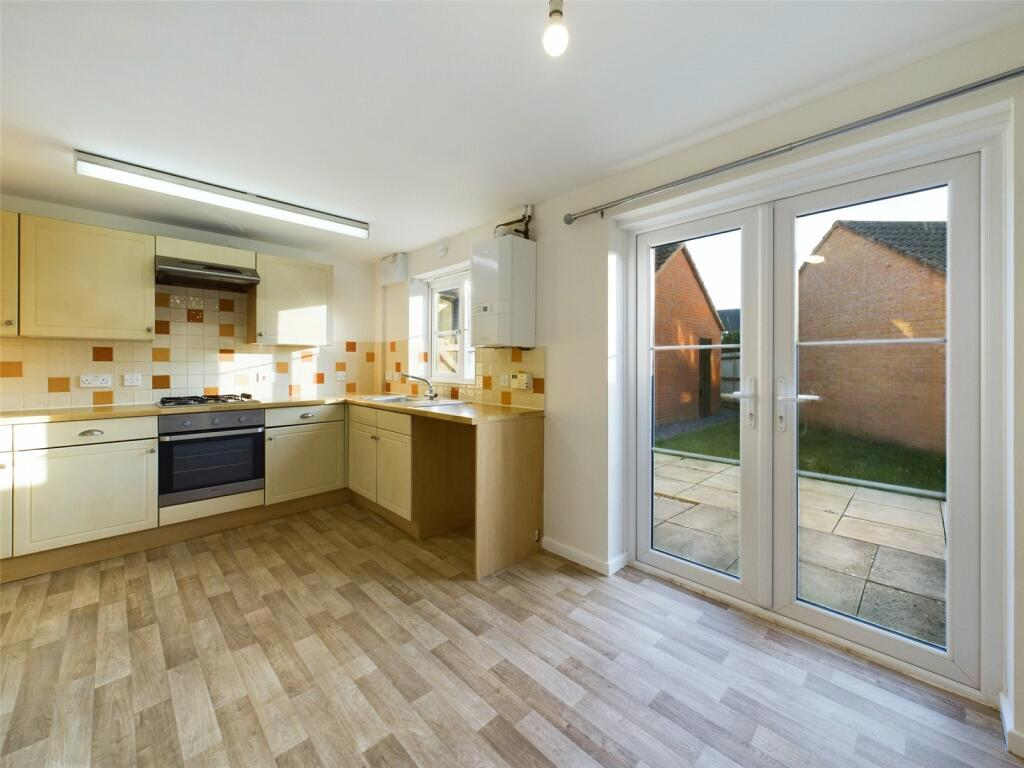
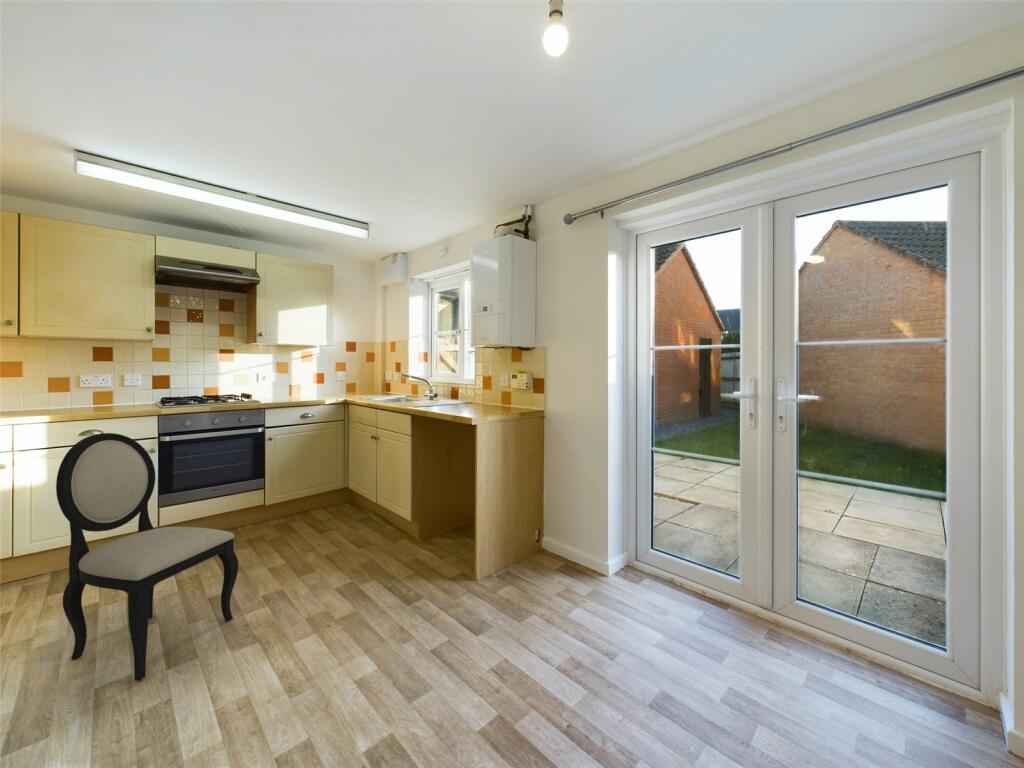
+ dining chair (146, 537)
